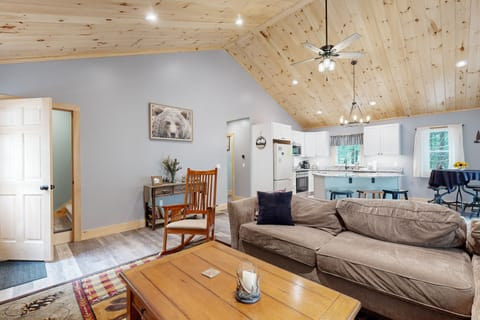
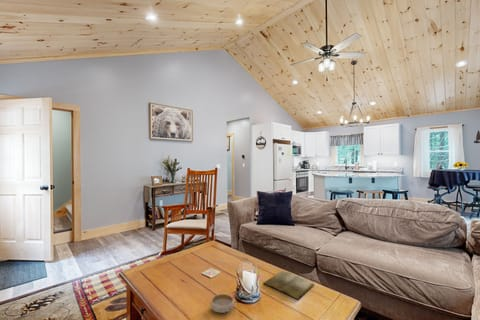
+ book (288, 282)
+ bowl (222, 304)
